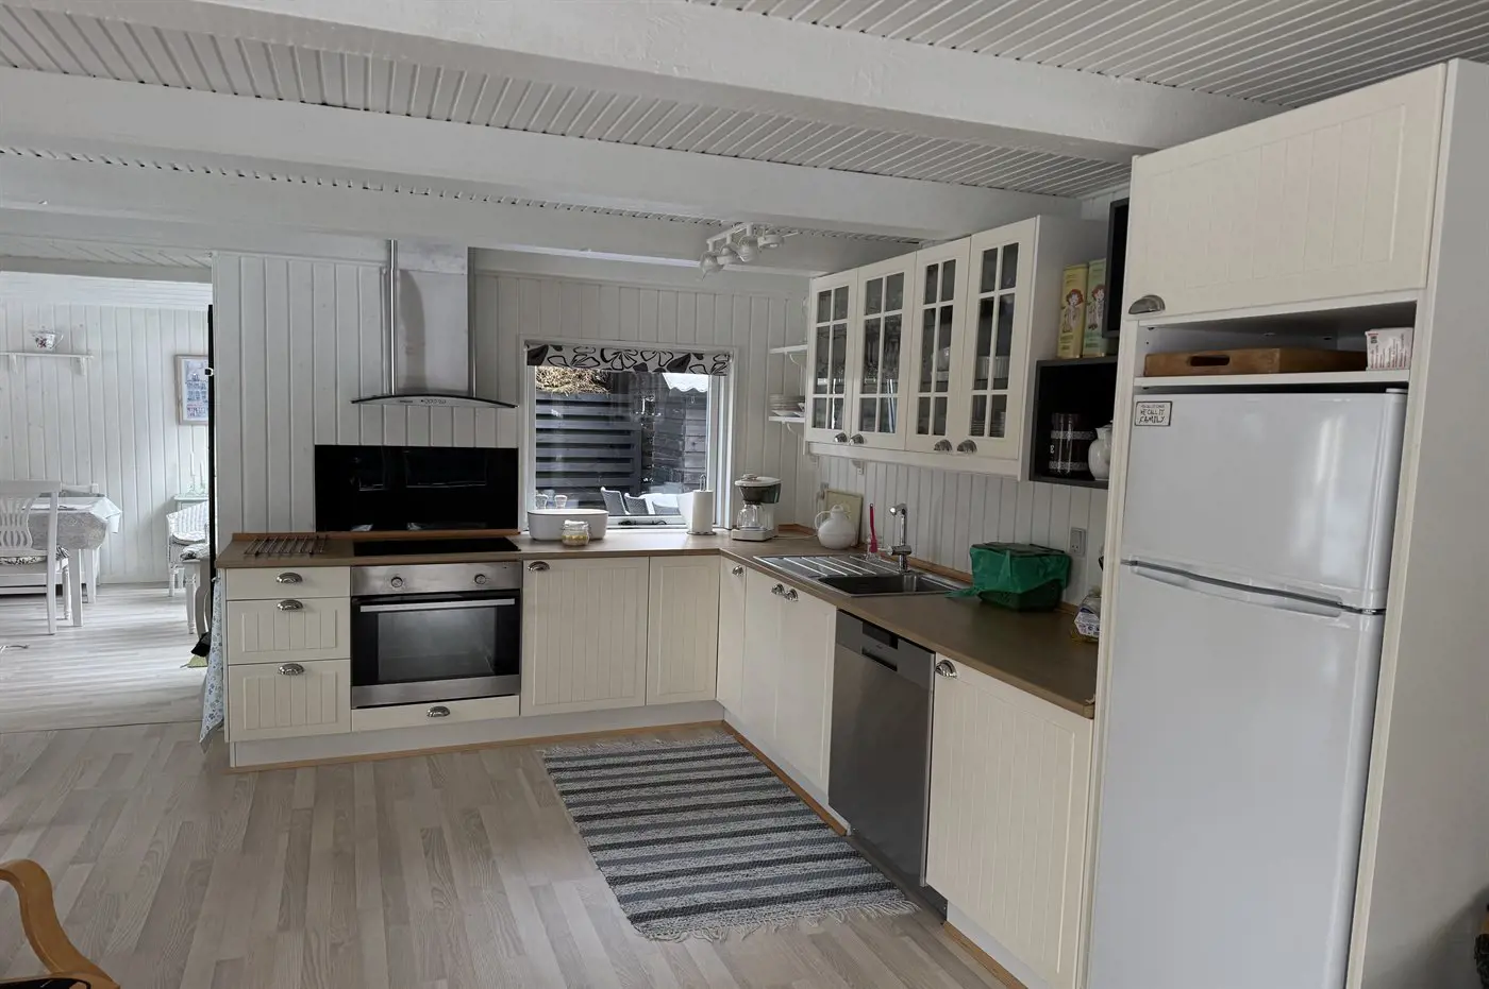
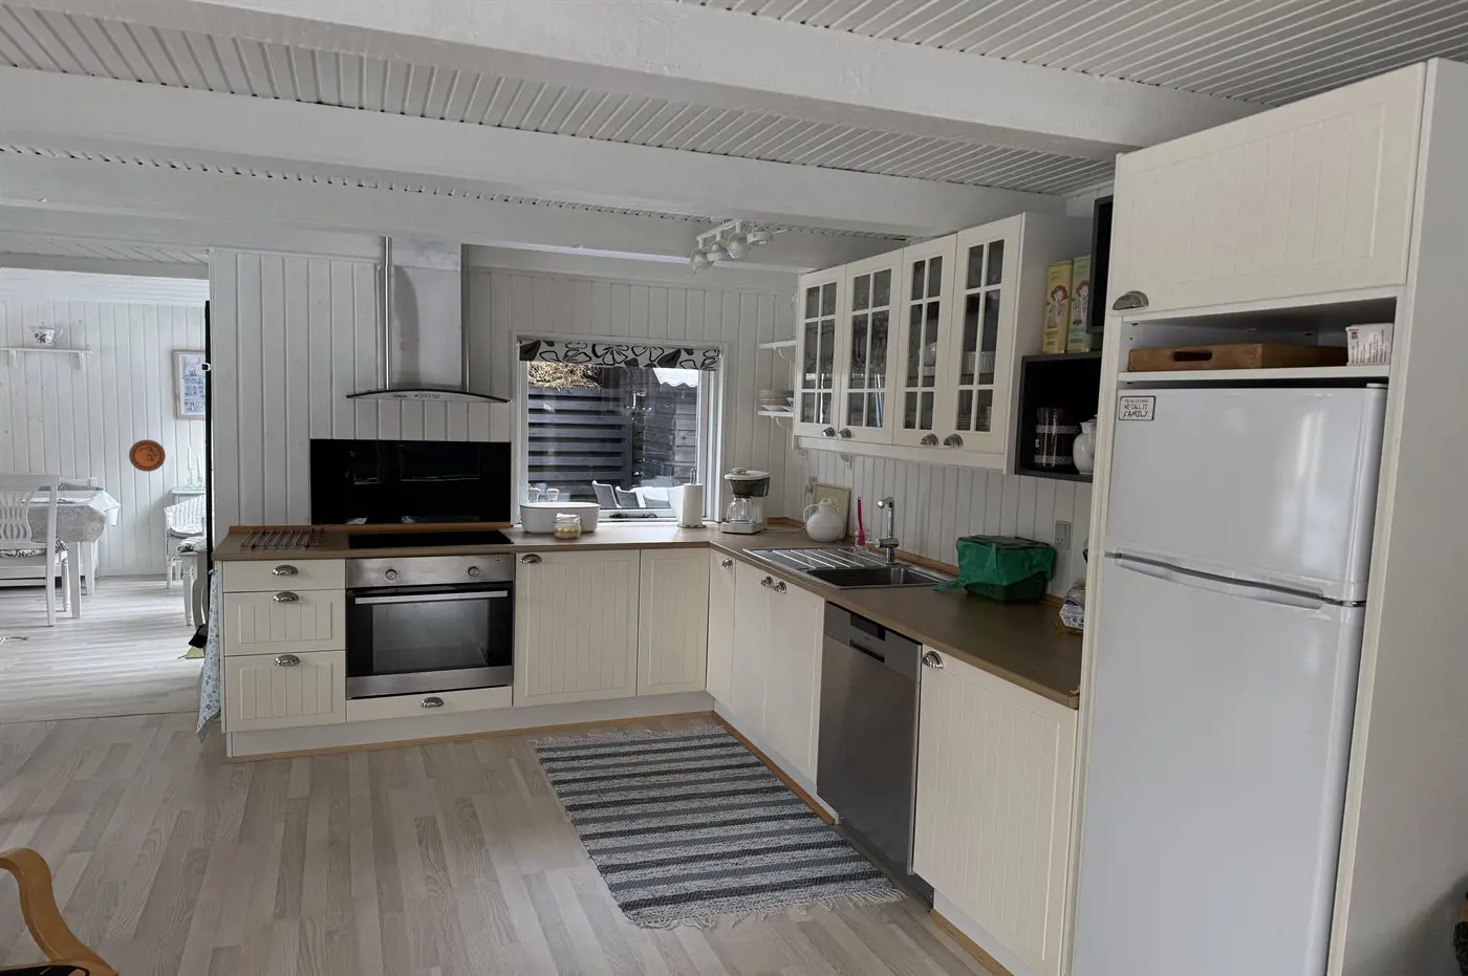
+ decorative plate (147, 455)
